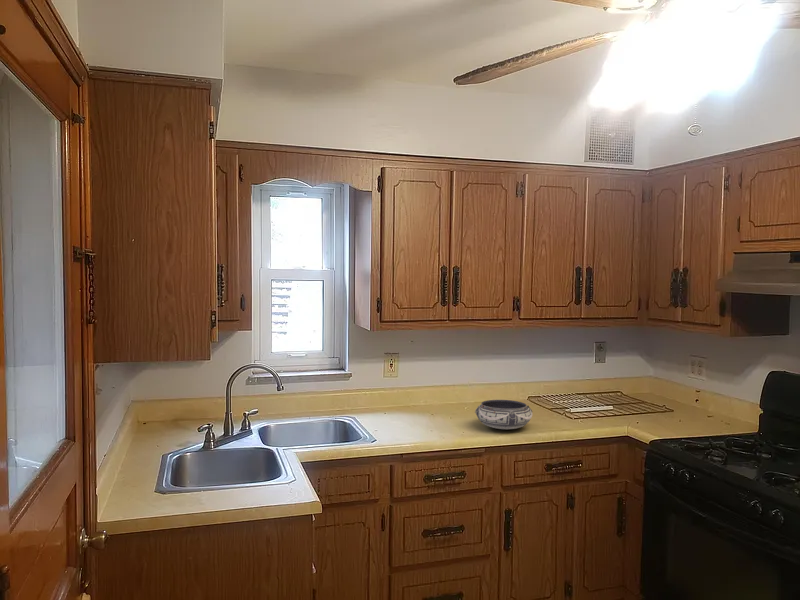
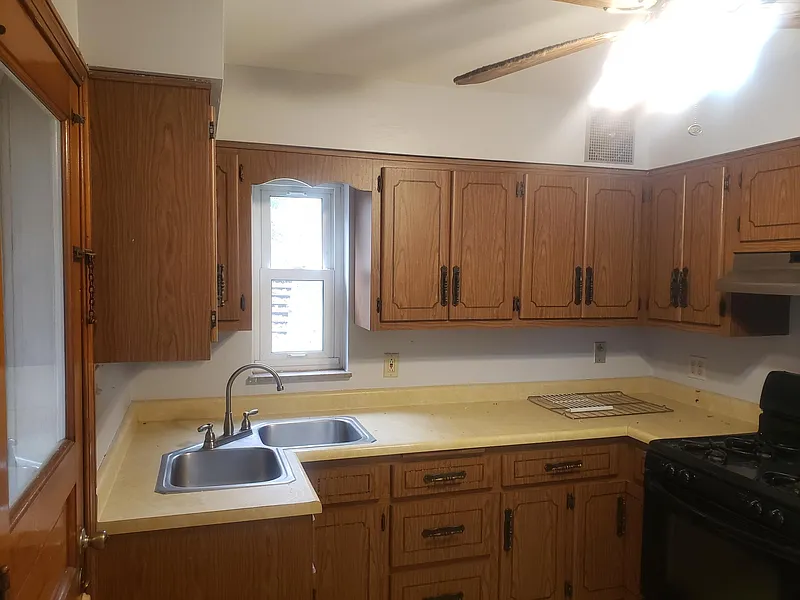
- bowl (503, 415)
